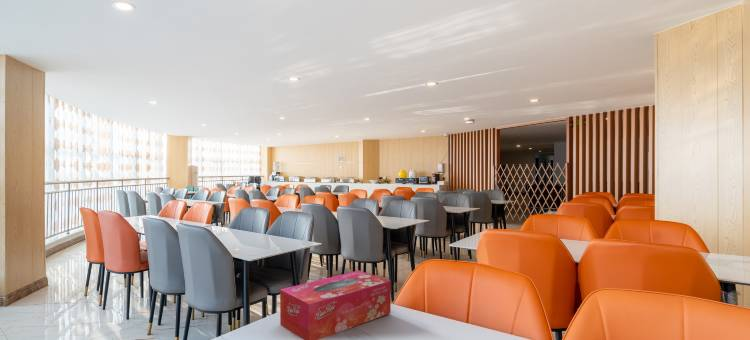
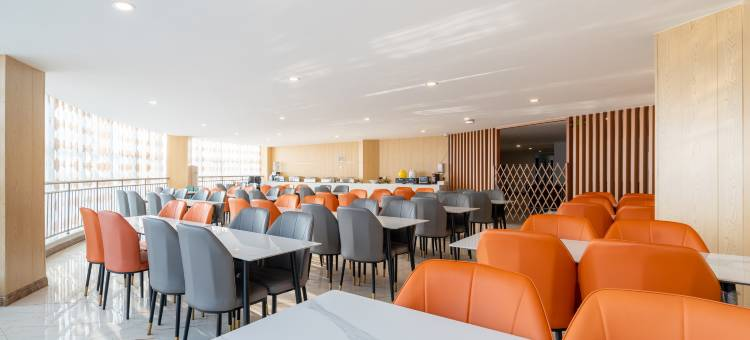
- tissue box (337, 301)
